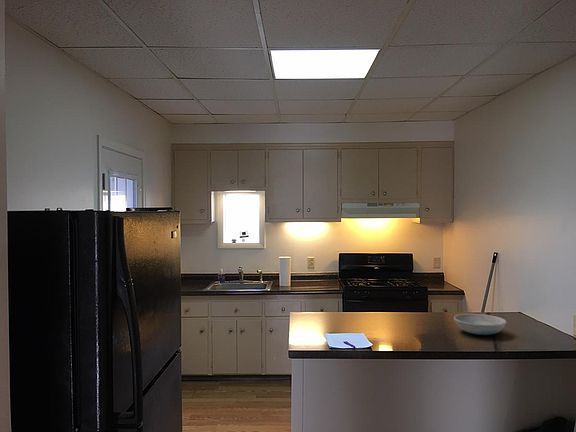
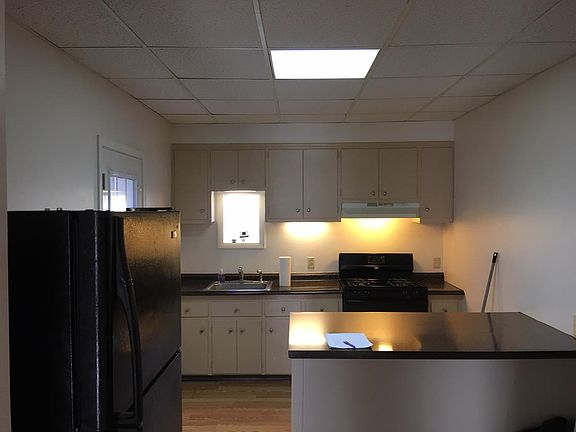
- dish (479, 326)
